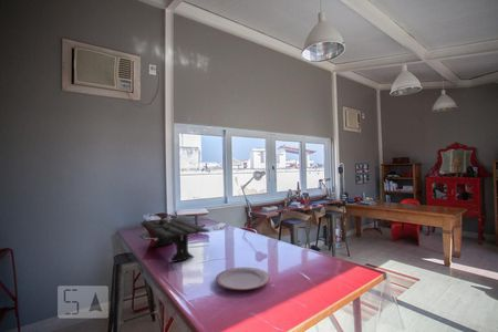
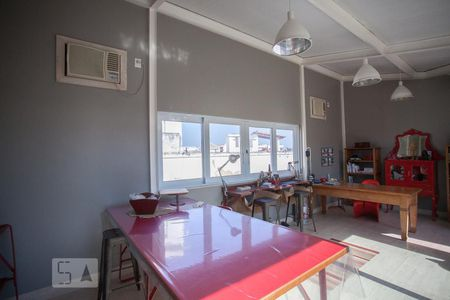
- plate (242, 279)
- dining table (172, 230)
